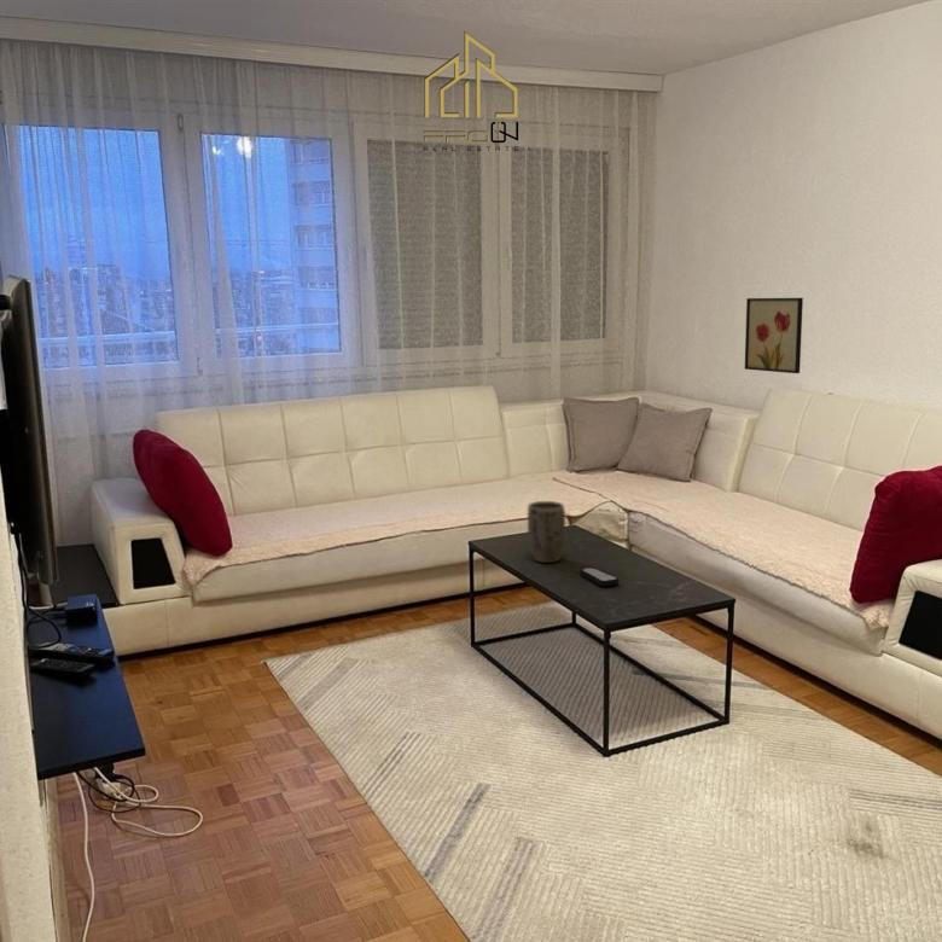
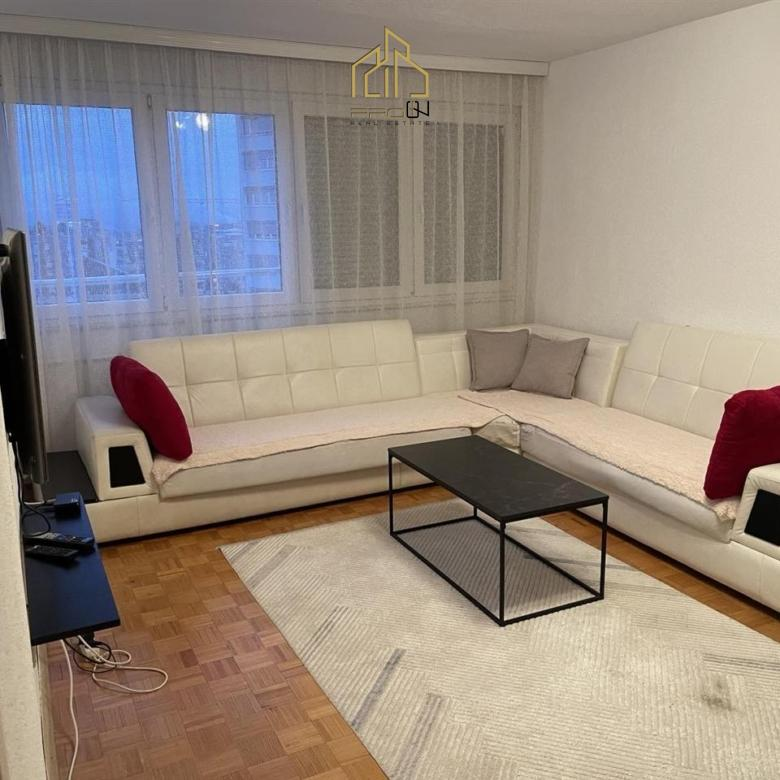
- remote control (598, 576)
- wall art (773, 335)
- plant pot (546, 531)
